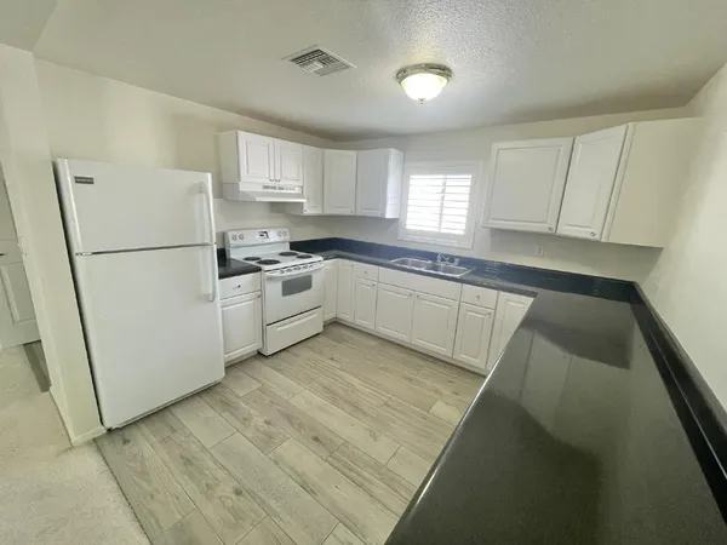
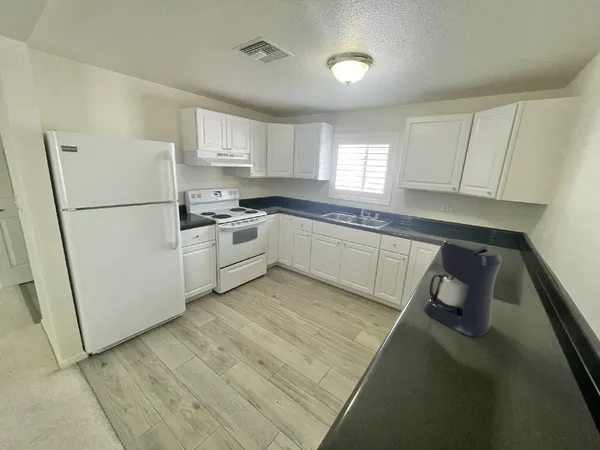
+ coffee maker (462, 283)
